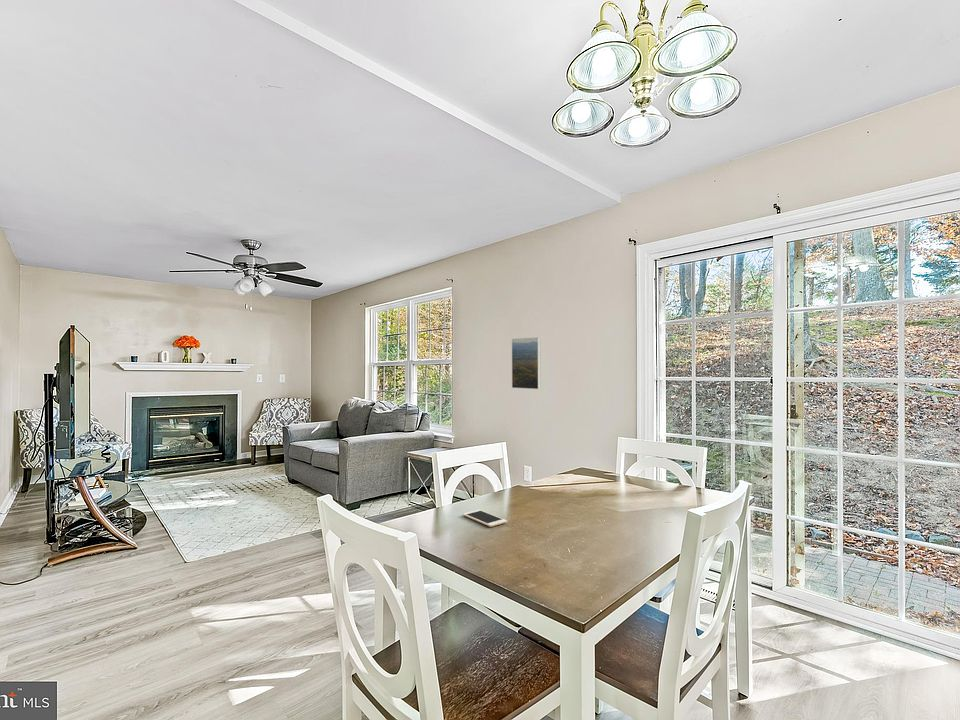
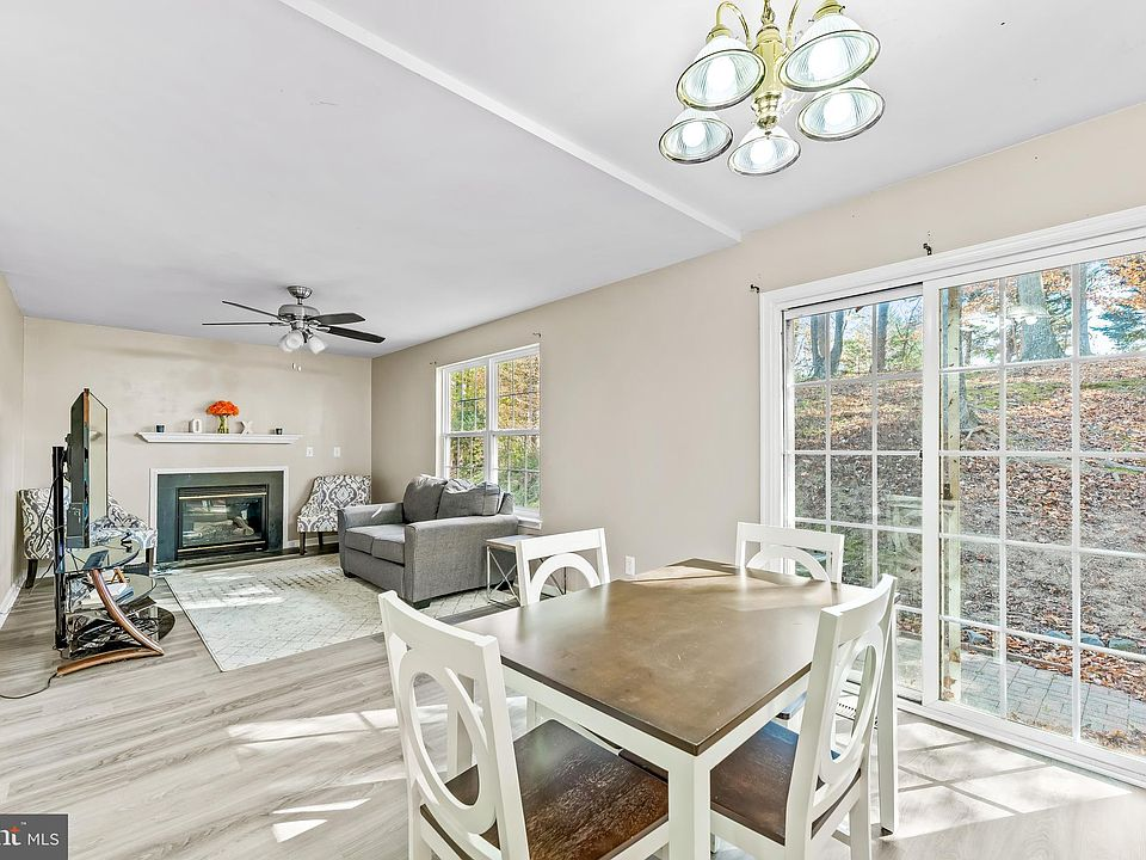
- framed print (525, 363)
- cell phone (484, 517)
